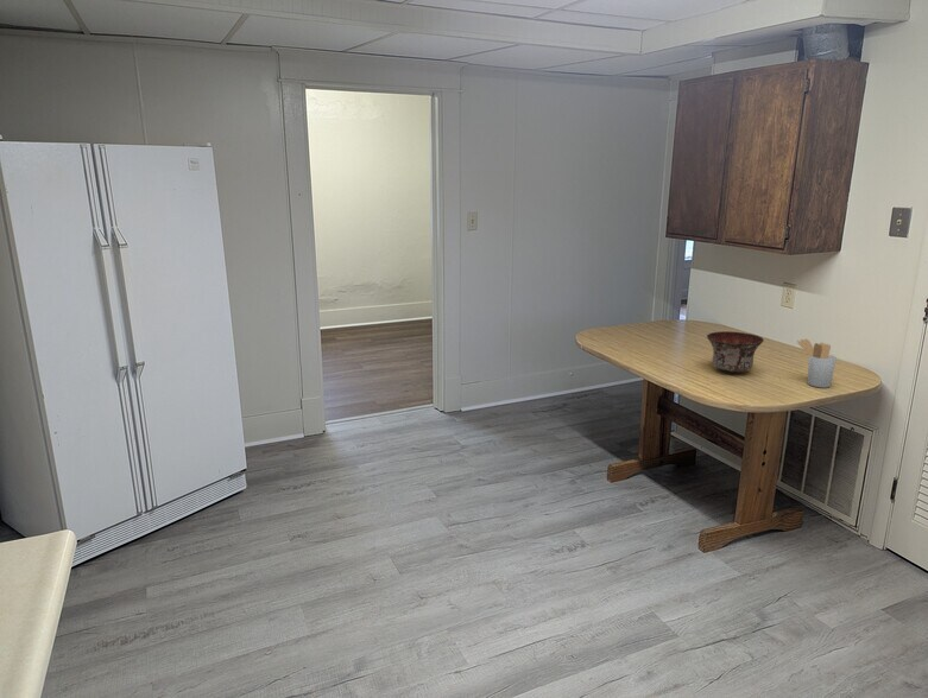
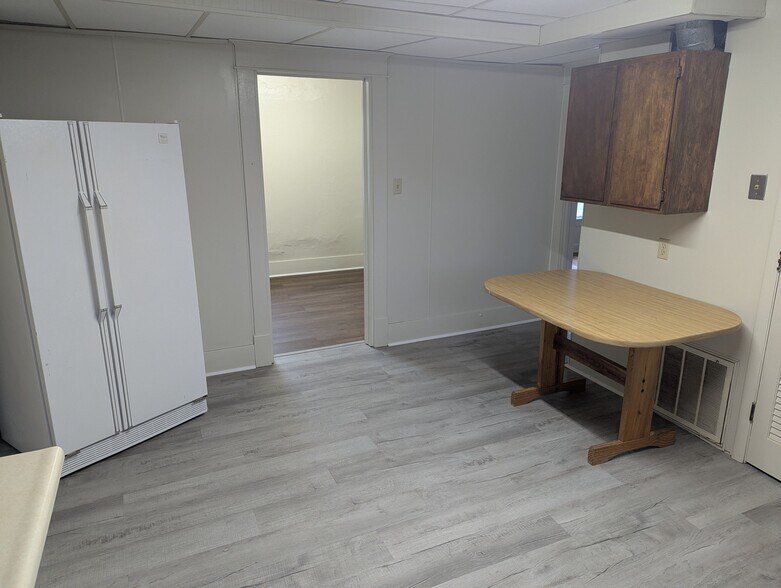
- utensil holder (815, 361)
- bowl (732, 354)
